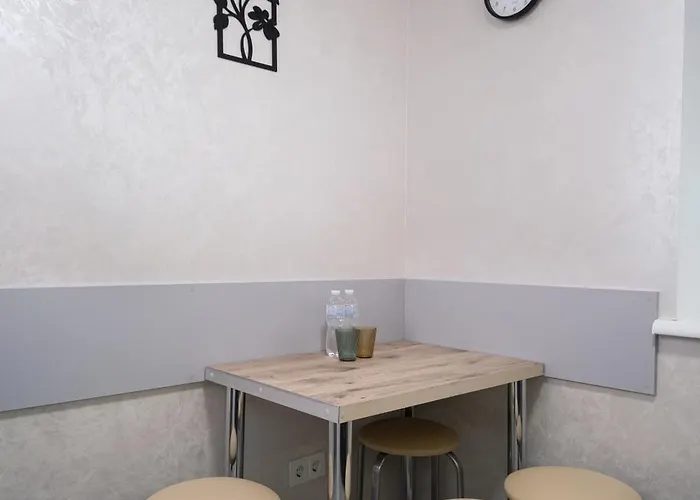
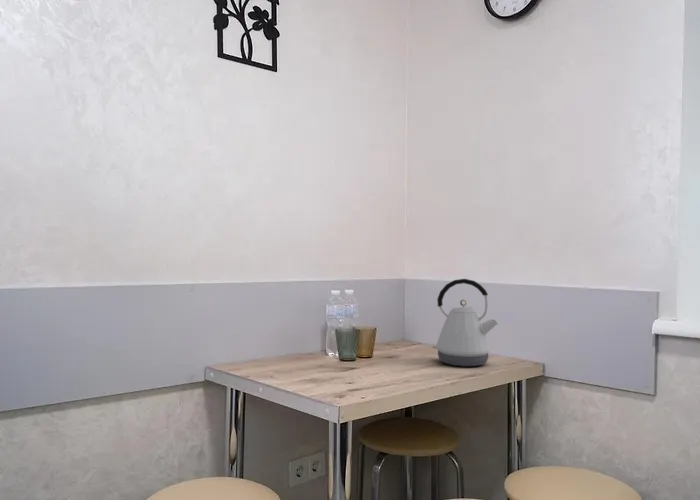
+ kettle (465, 320)
